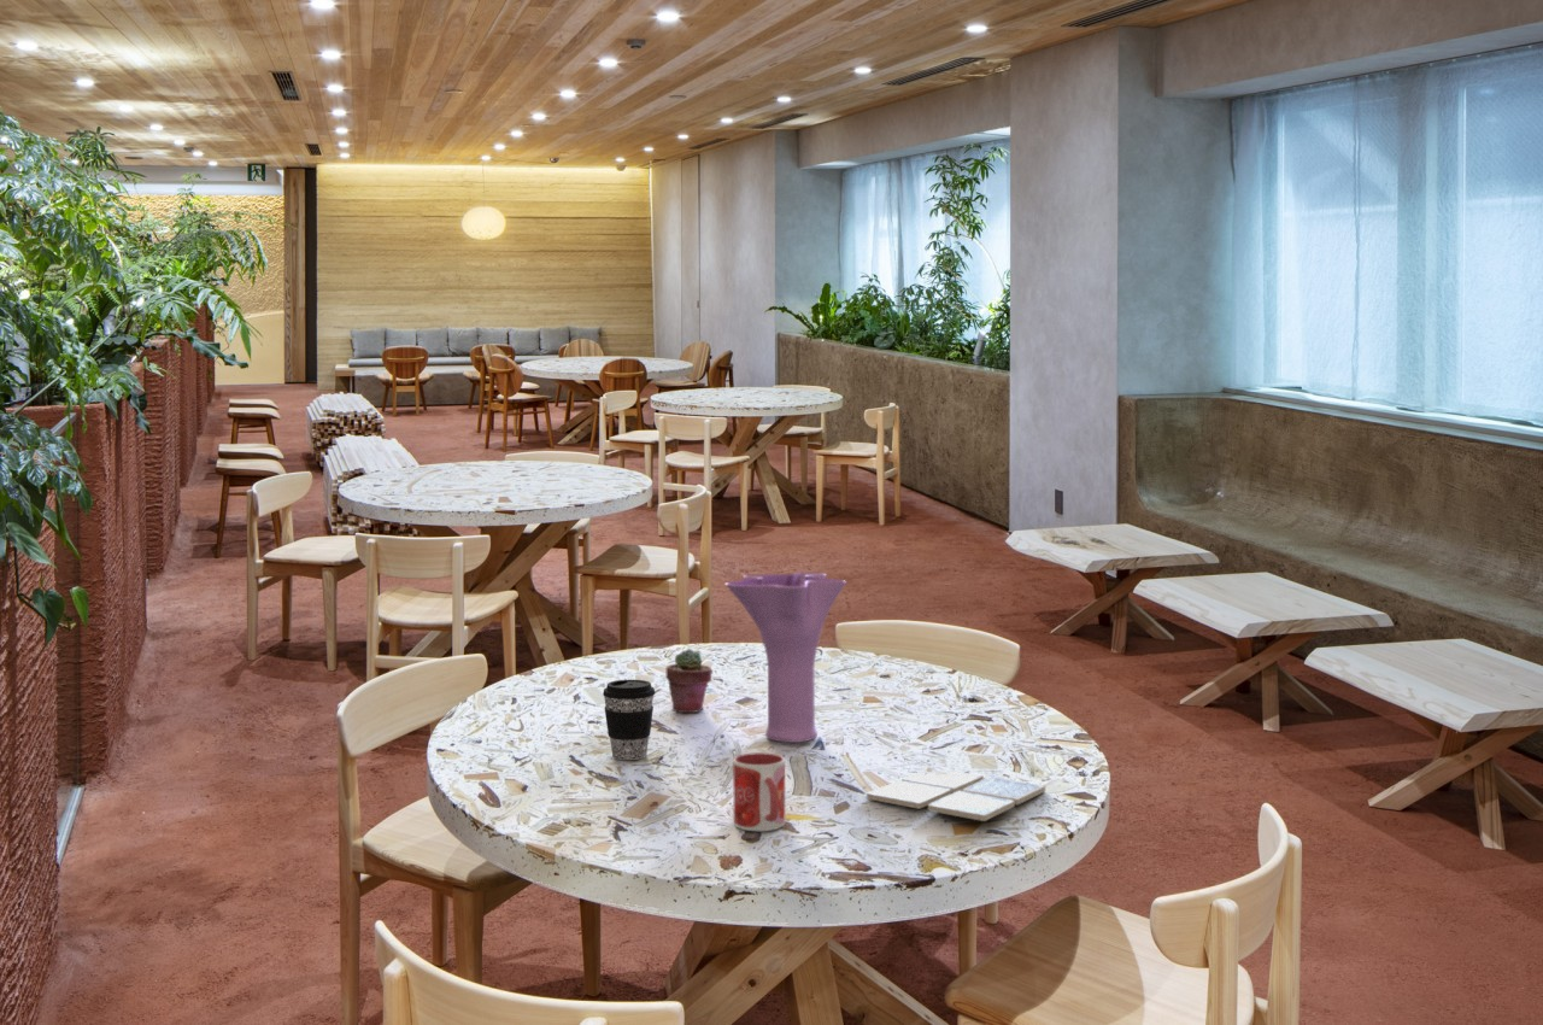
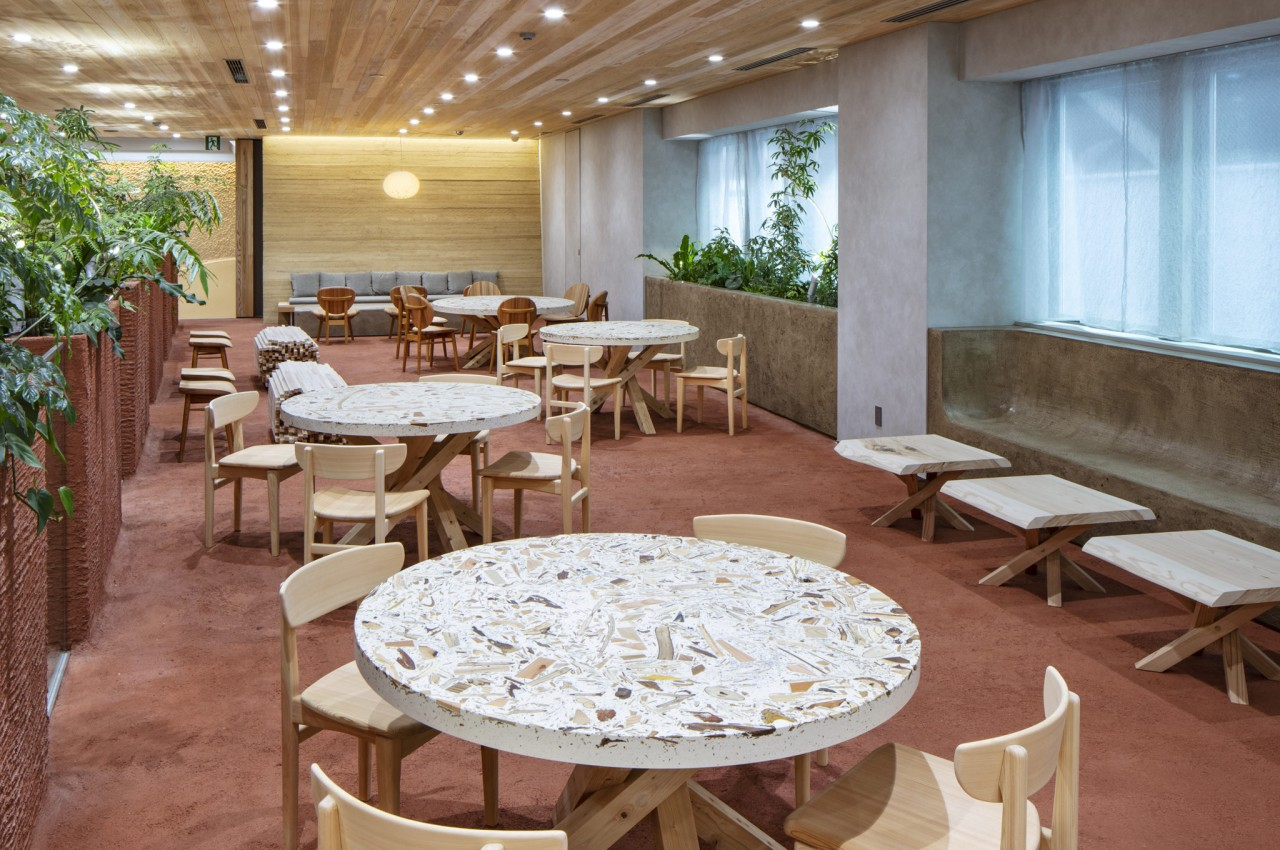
- vase (790, 657)
- drink coaster (956, 792)
- mug (761, 795)
- coffee cup (629, 719)
- potted succulent (688, 679)
